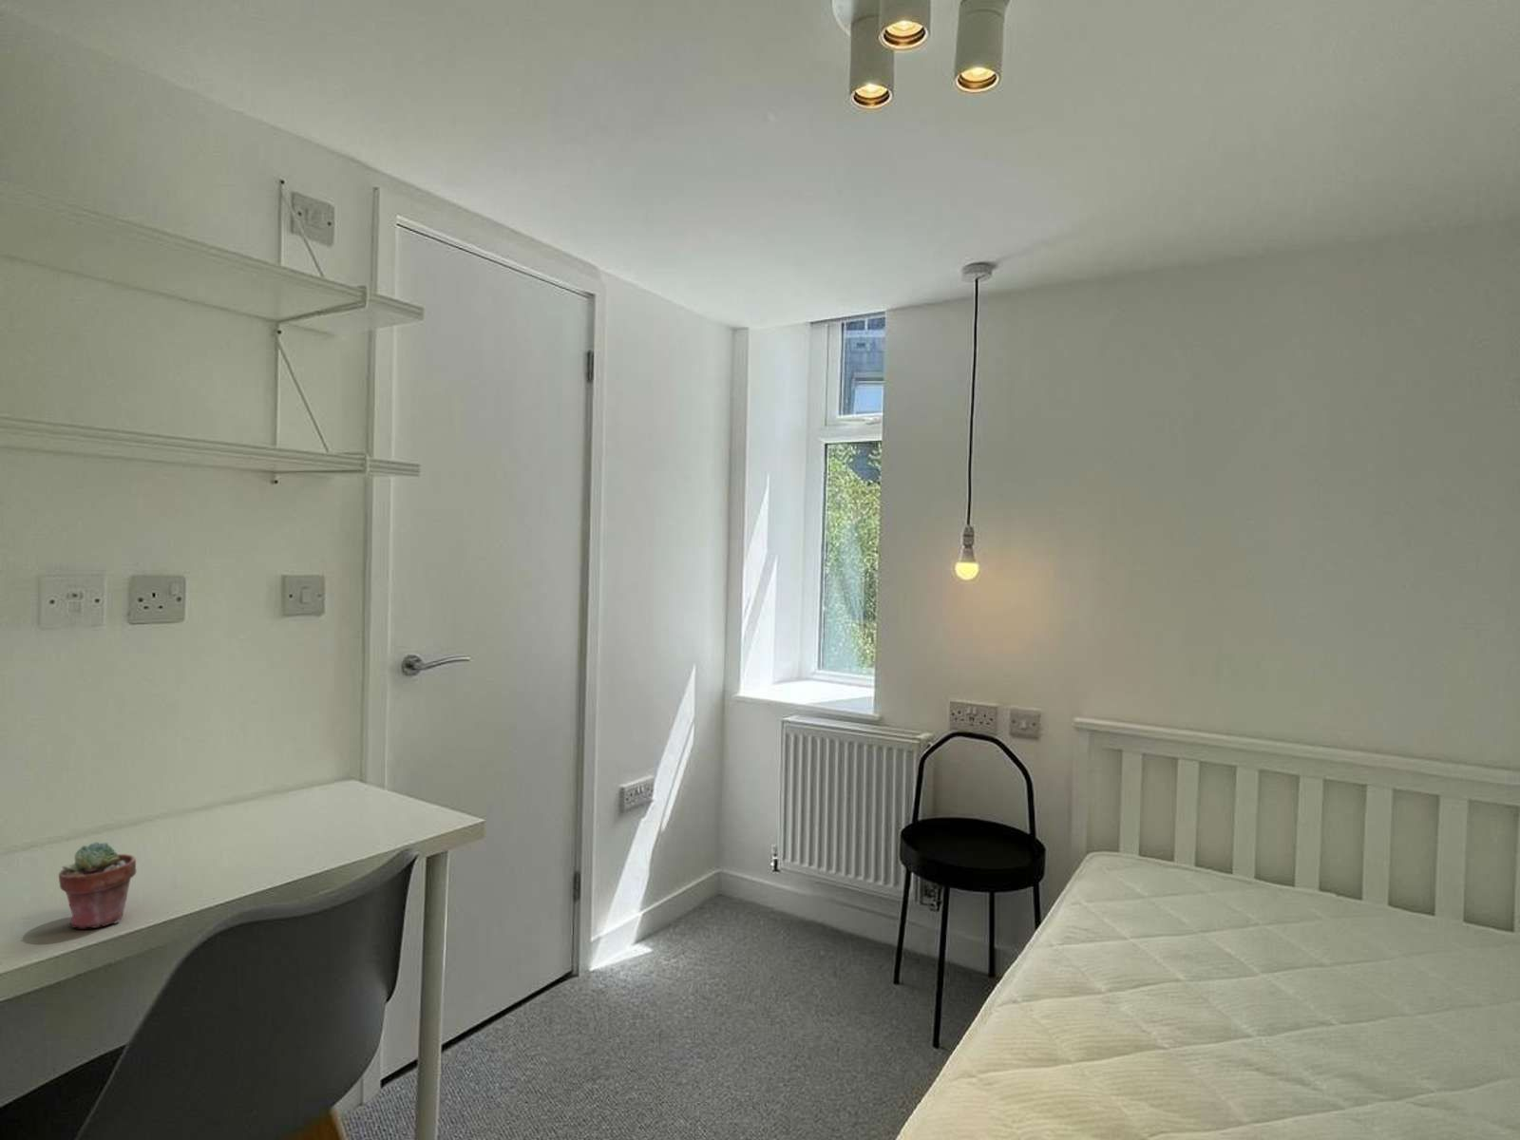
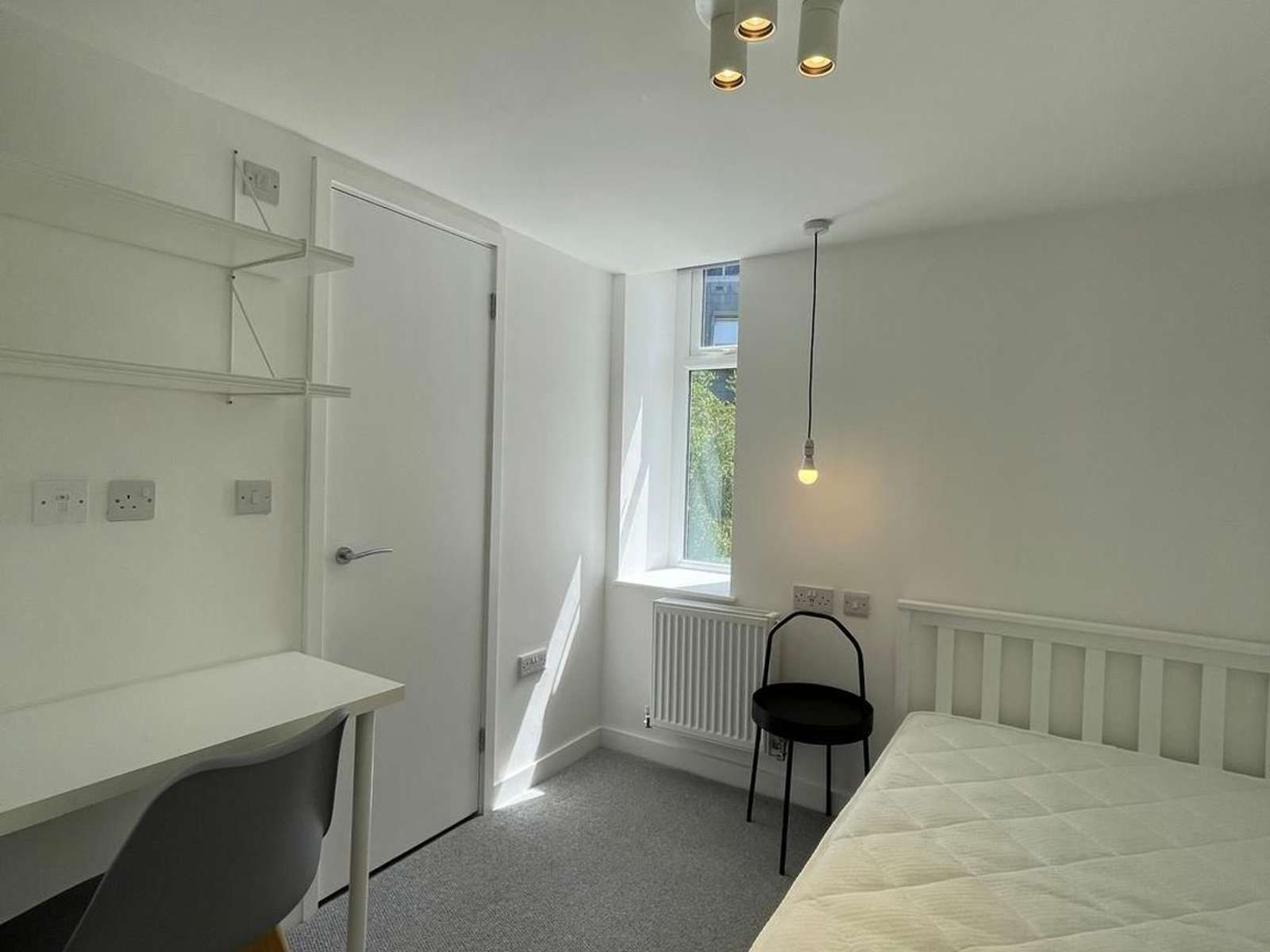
- potted succulent (98, 880)
